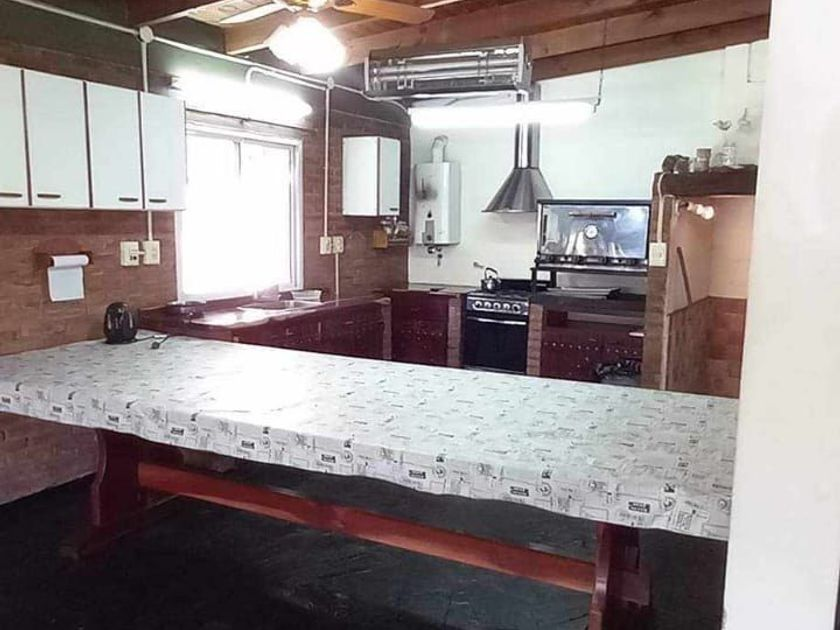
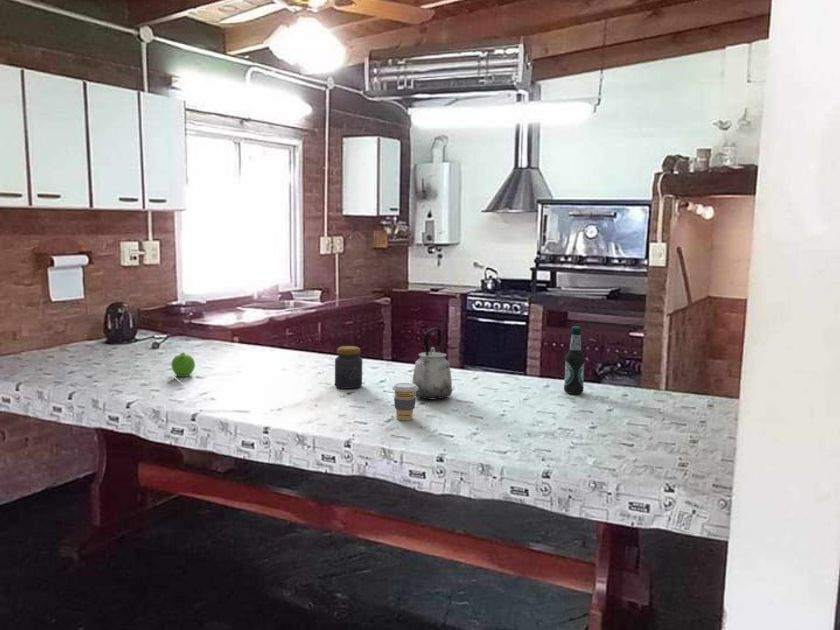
+ jar (348, 366)
+ bottle (574, 359)
+ coffee cup (404, 401)
+ kettle (435, 361)
+ fruit (183, 364)
